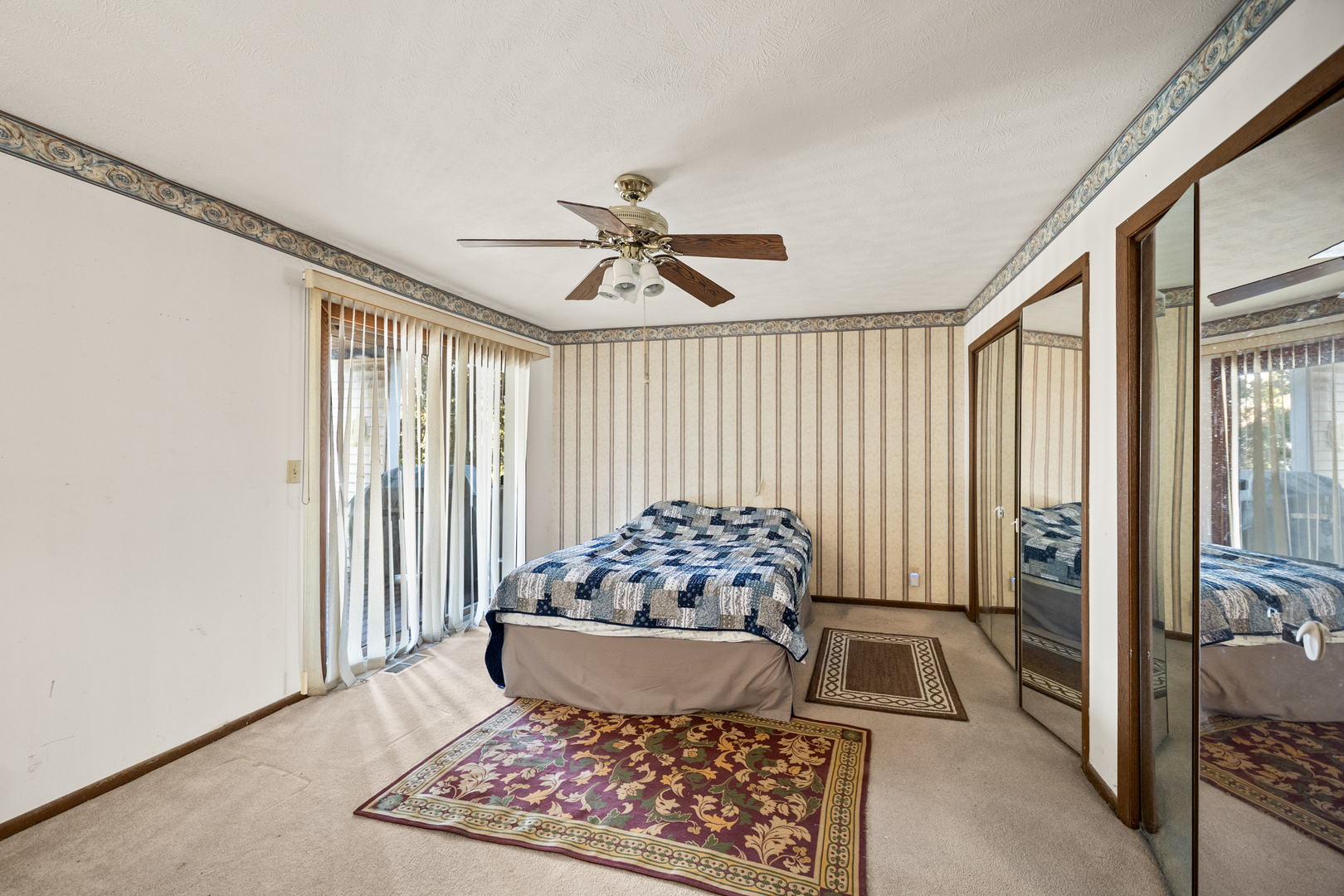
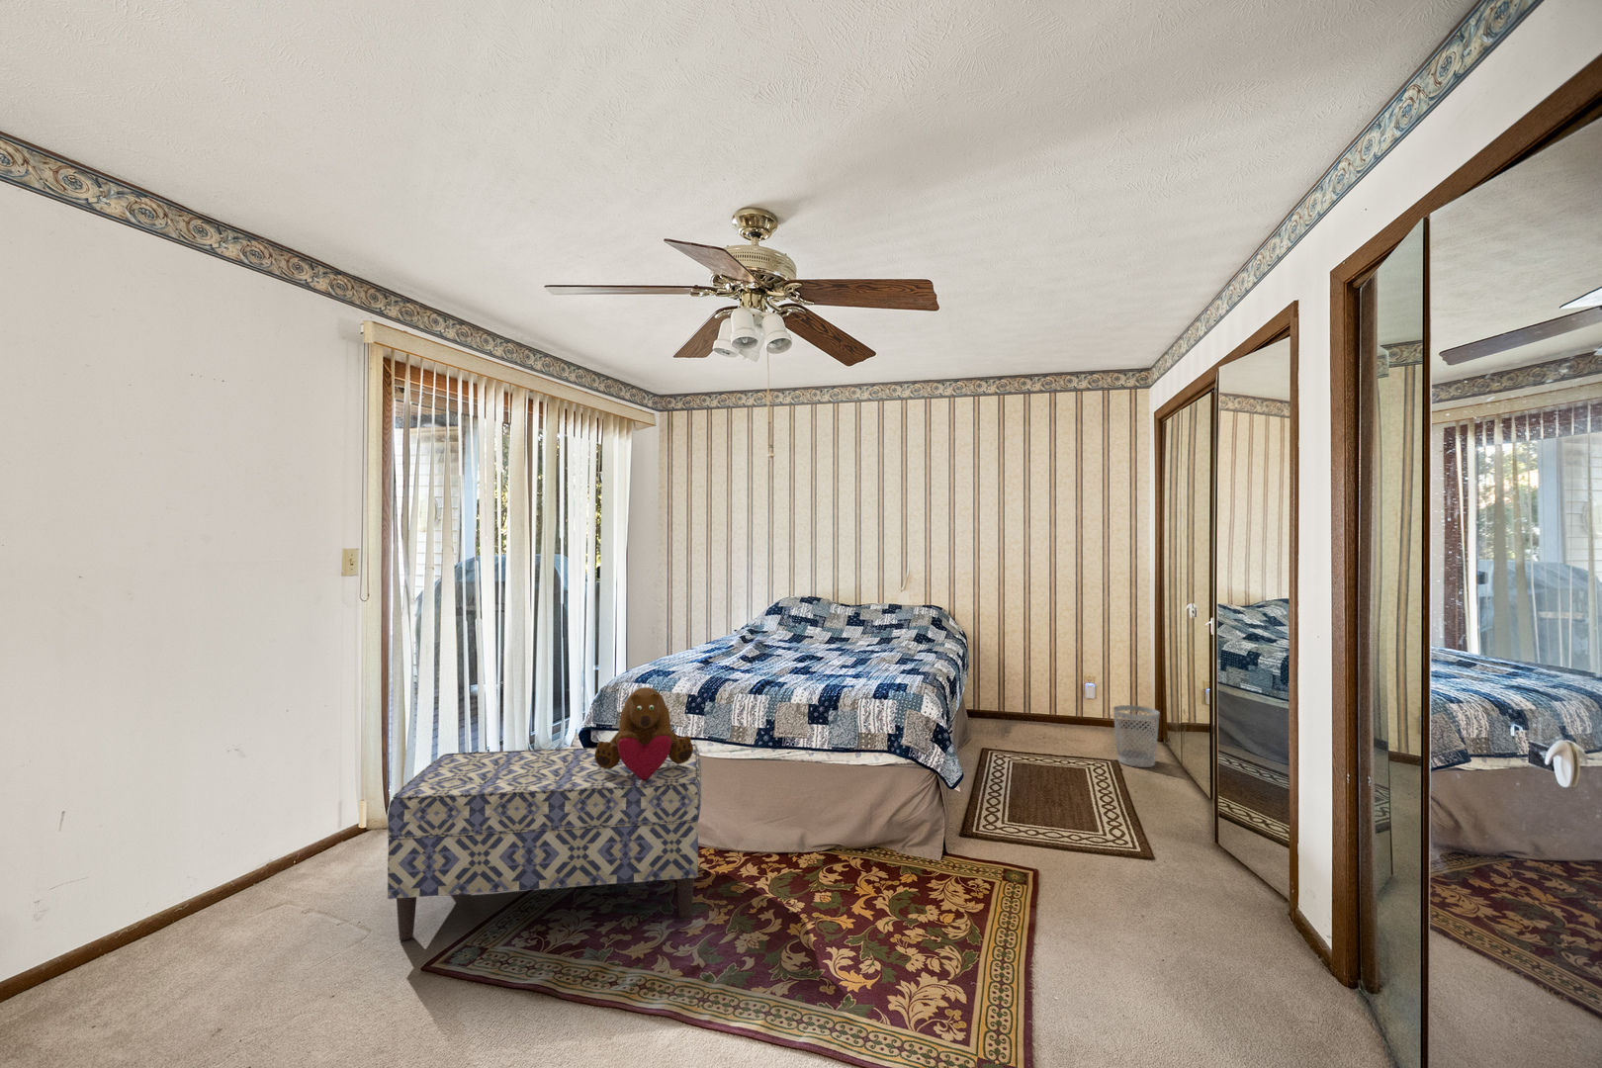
+ bench (561, 832)
+ wastebasket (1135, 735)
+ bear (645, 728)
